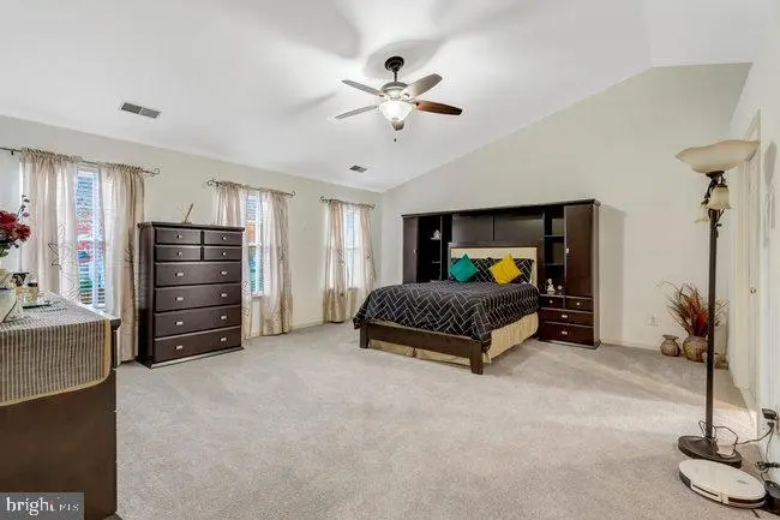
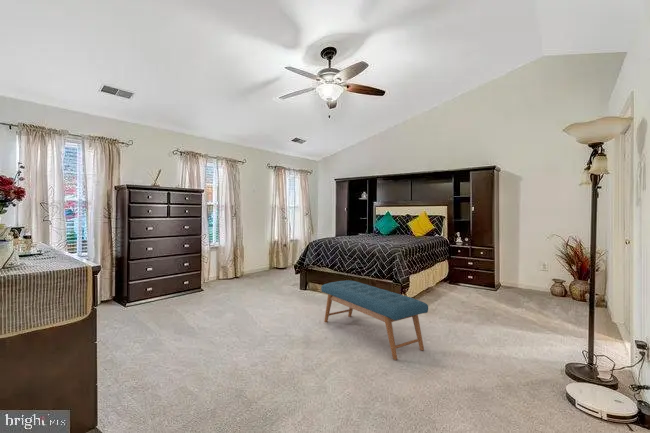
+ bench (368, 312)
